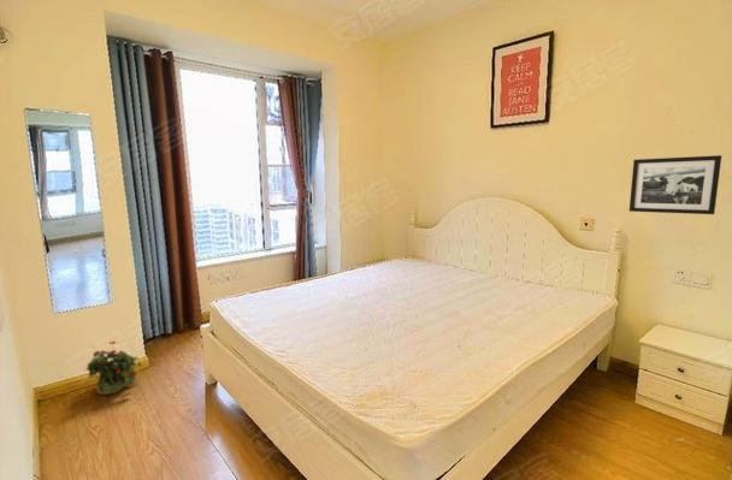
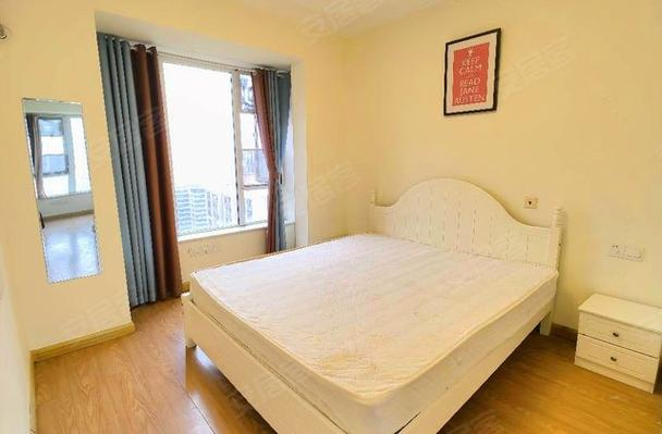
- picture frame (672, 185)
- potted plant (114, 366)
